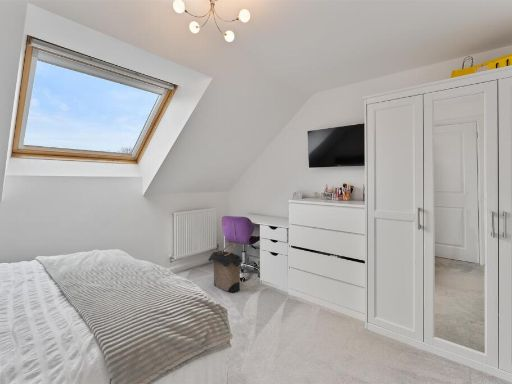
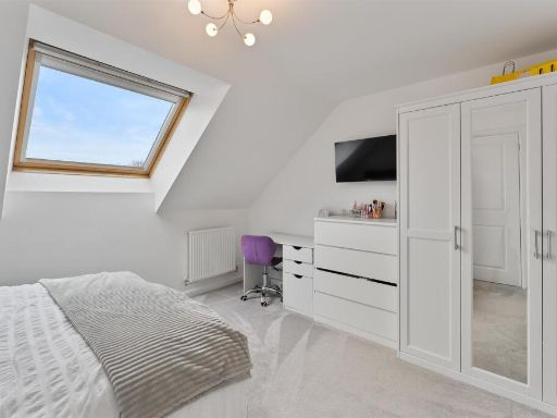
- laundry hamper (225, 265)
